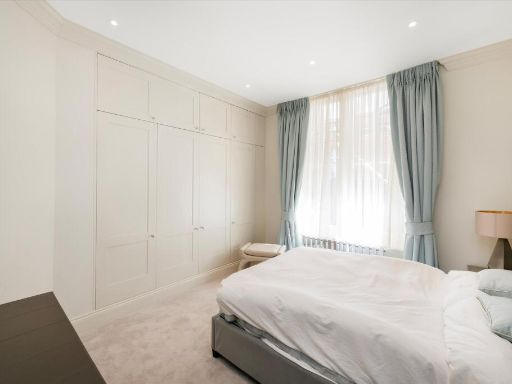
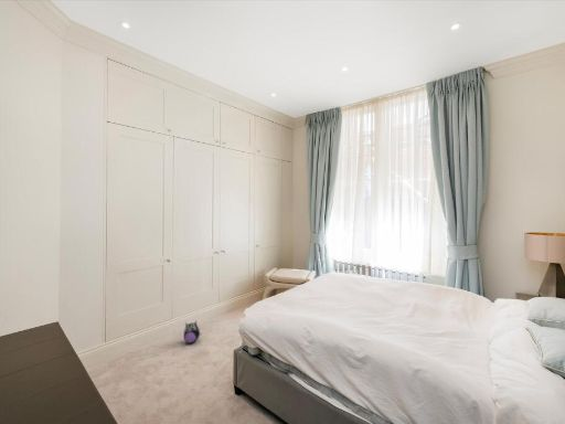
+ plush toy (192, 331)
